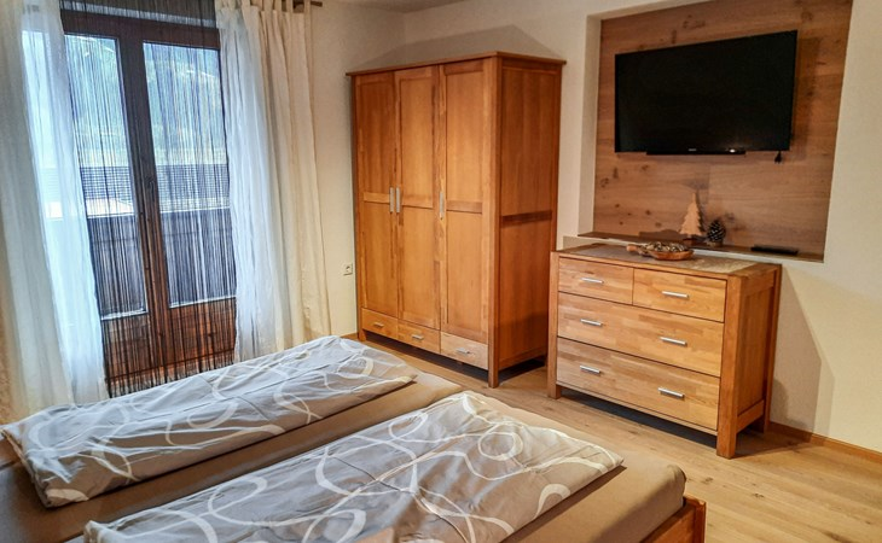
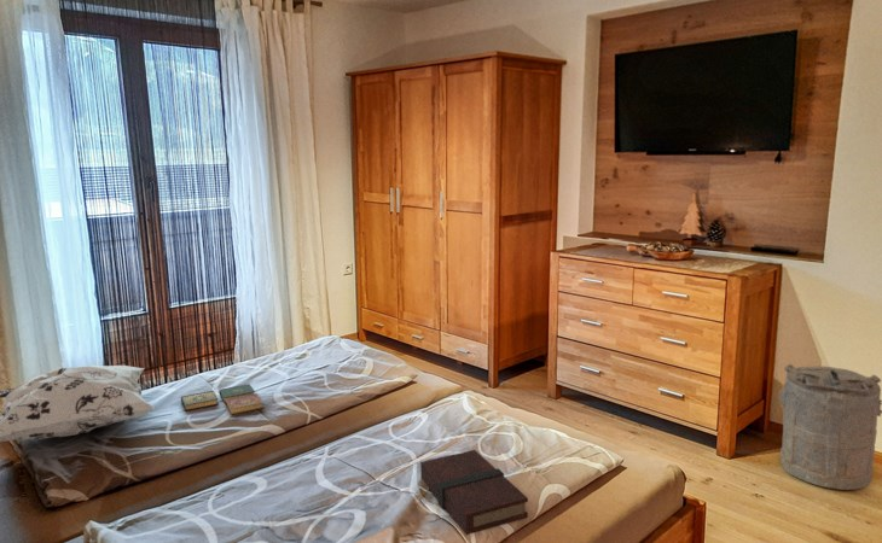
+ laundry hamper (824, 419)
+ book (471, 487)
+ decorative pillow (72, 399)
+ book (222, 399)
